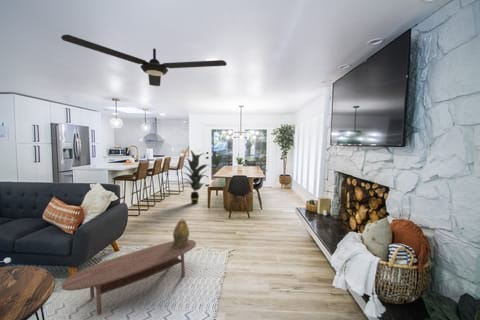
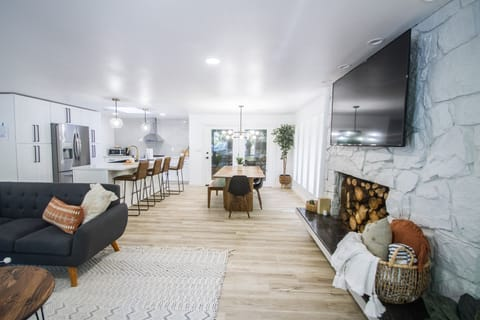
- indoor plant (194, 176)
- ceiling fan (154, 66)
- coffee table (141, 272)
- ceramic vessel (180, 232)
